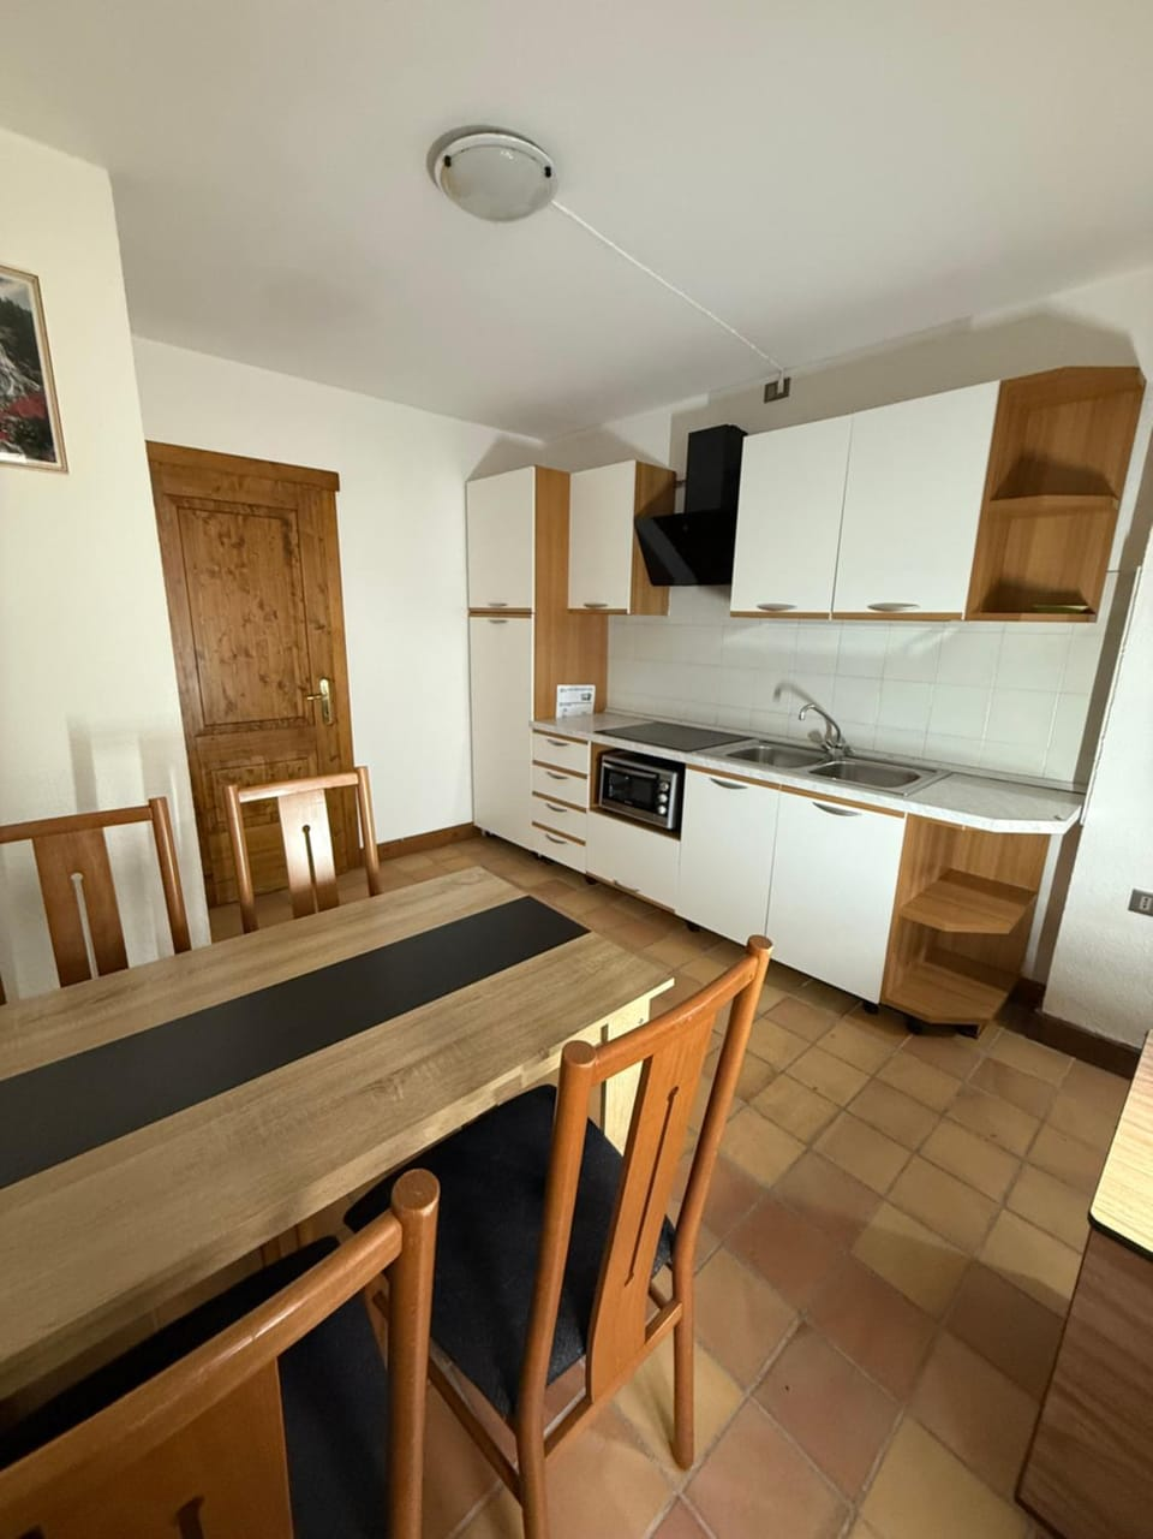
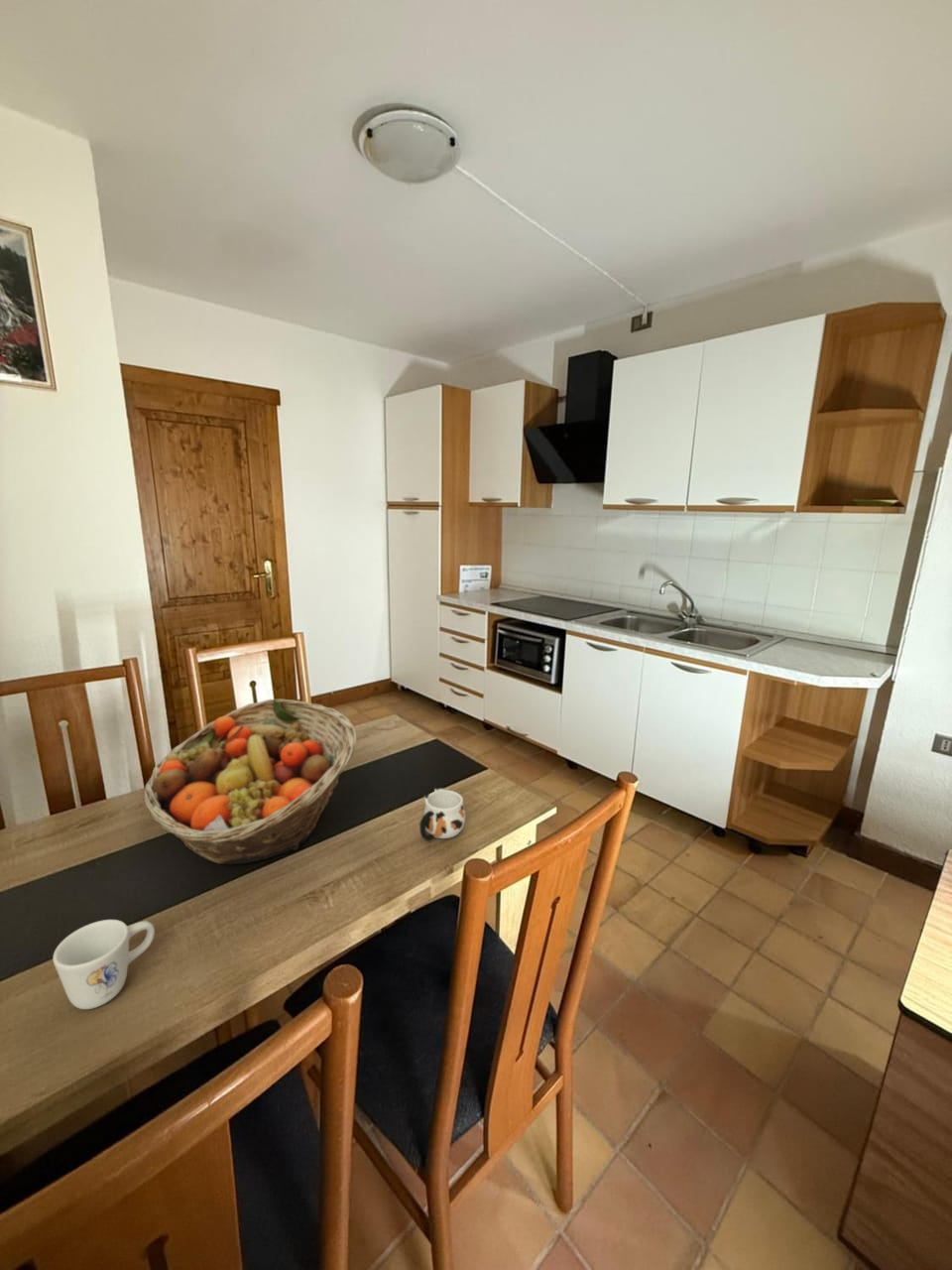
+ mug (109, 959)
+ mug (439, 815)
+ fruit basket (255, 772)
